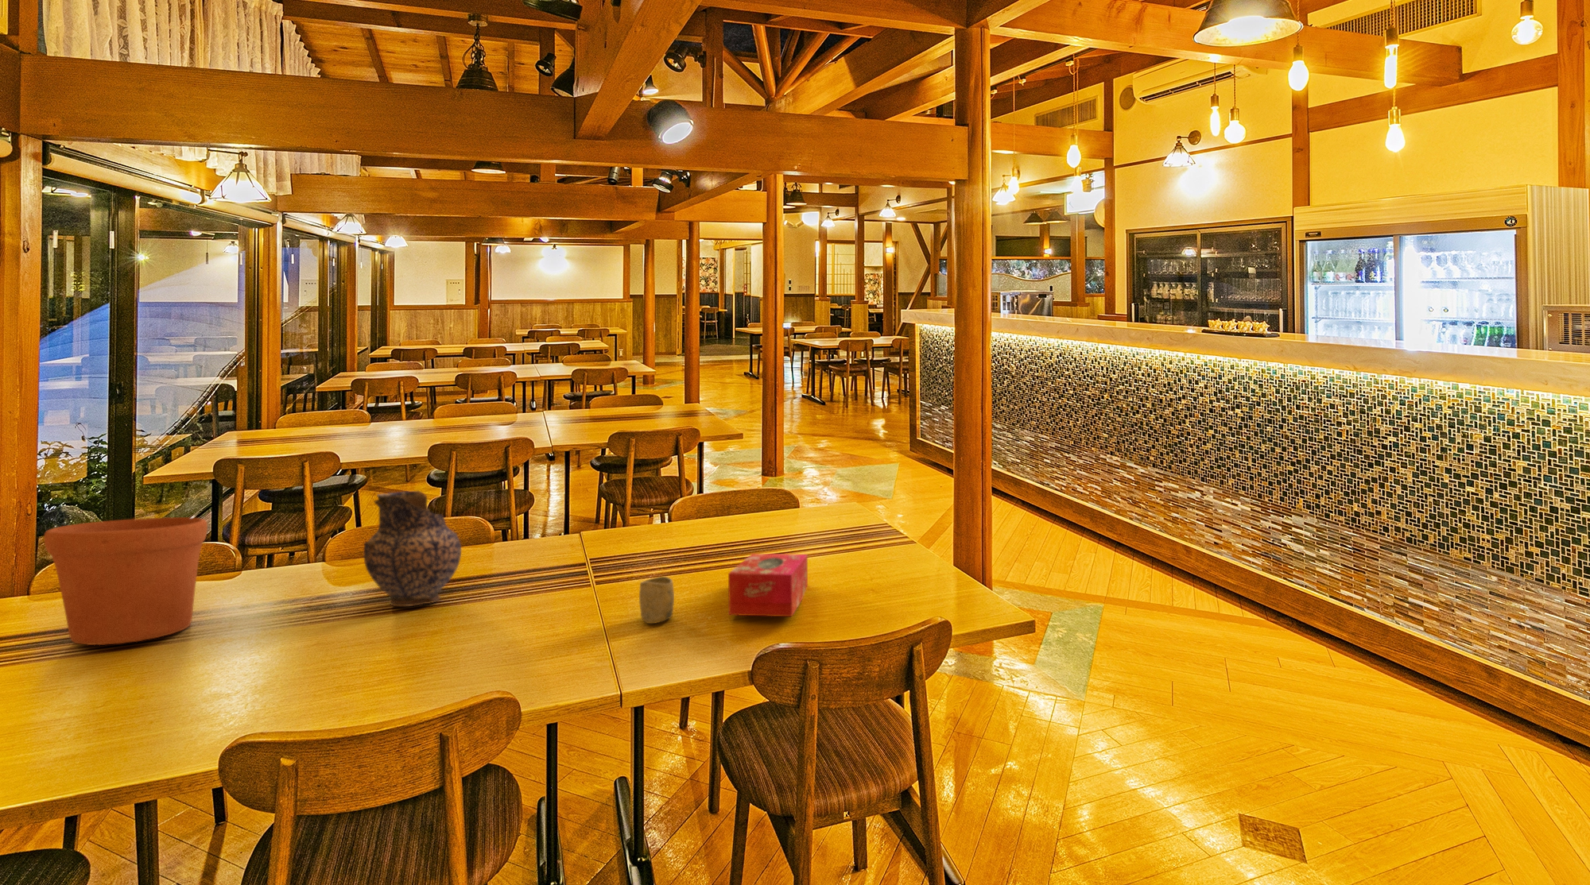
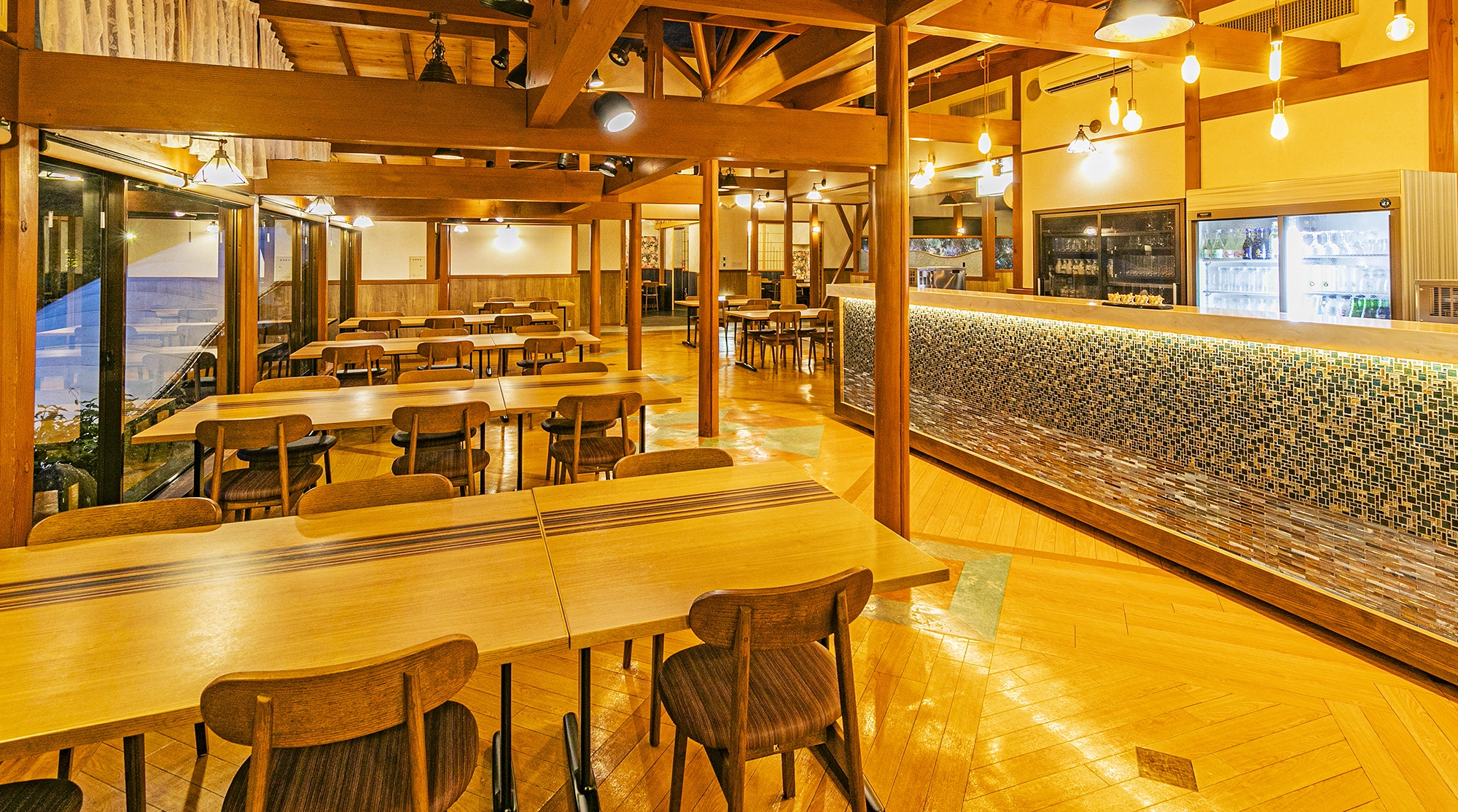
- tissue box (770, 582)
- pottery (412, 547)
- flower pot (131, 579)
- cup (657, 599)
